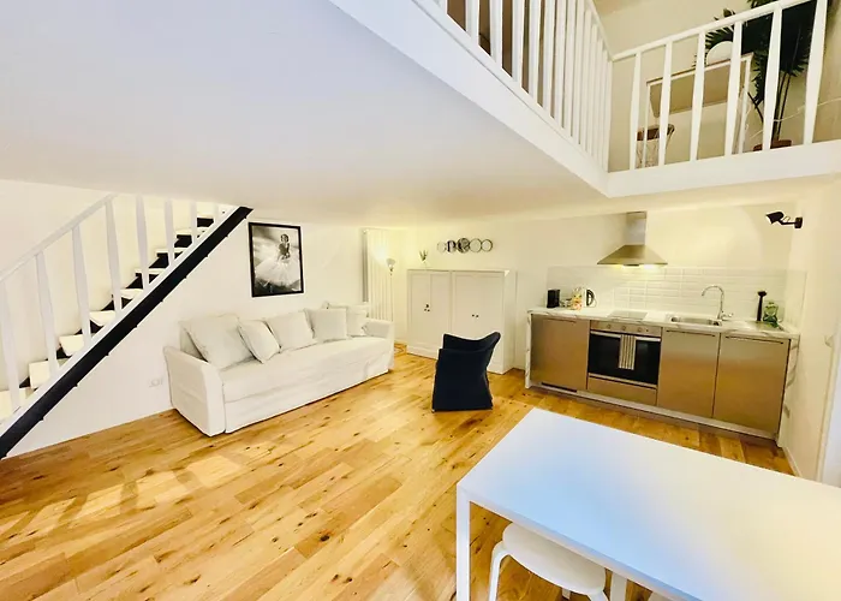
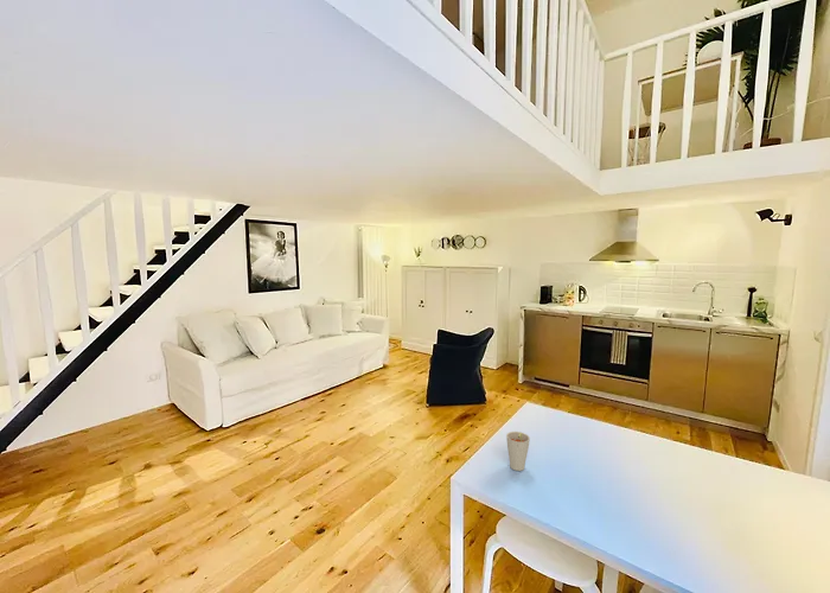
+ cup (517, 448)
